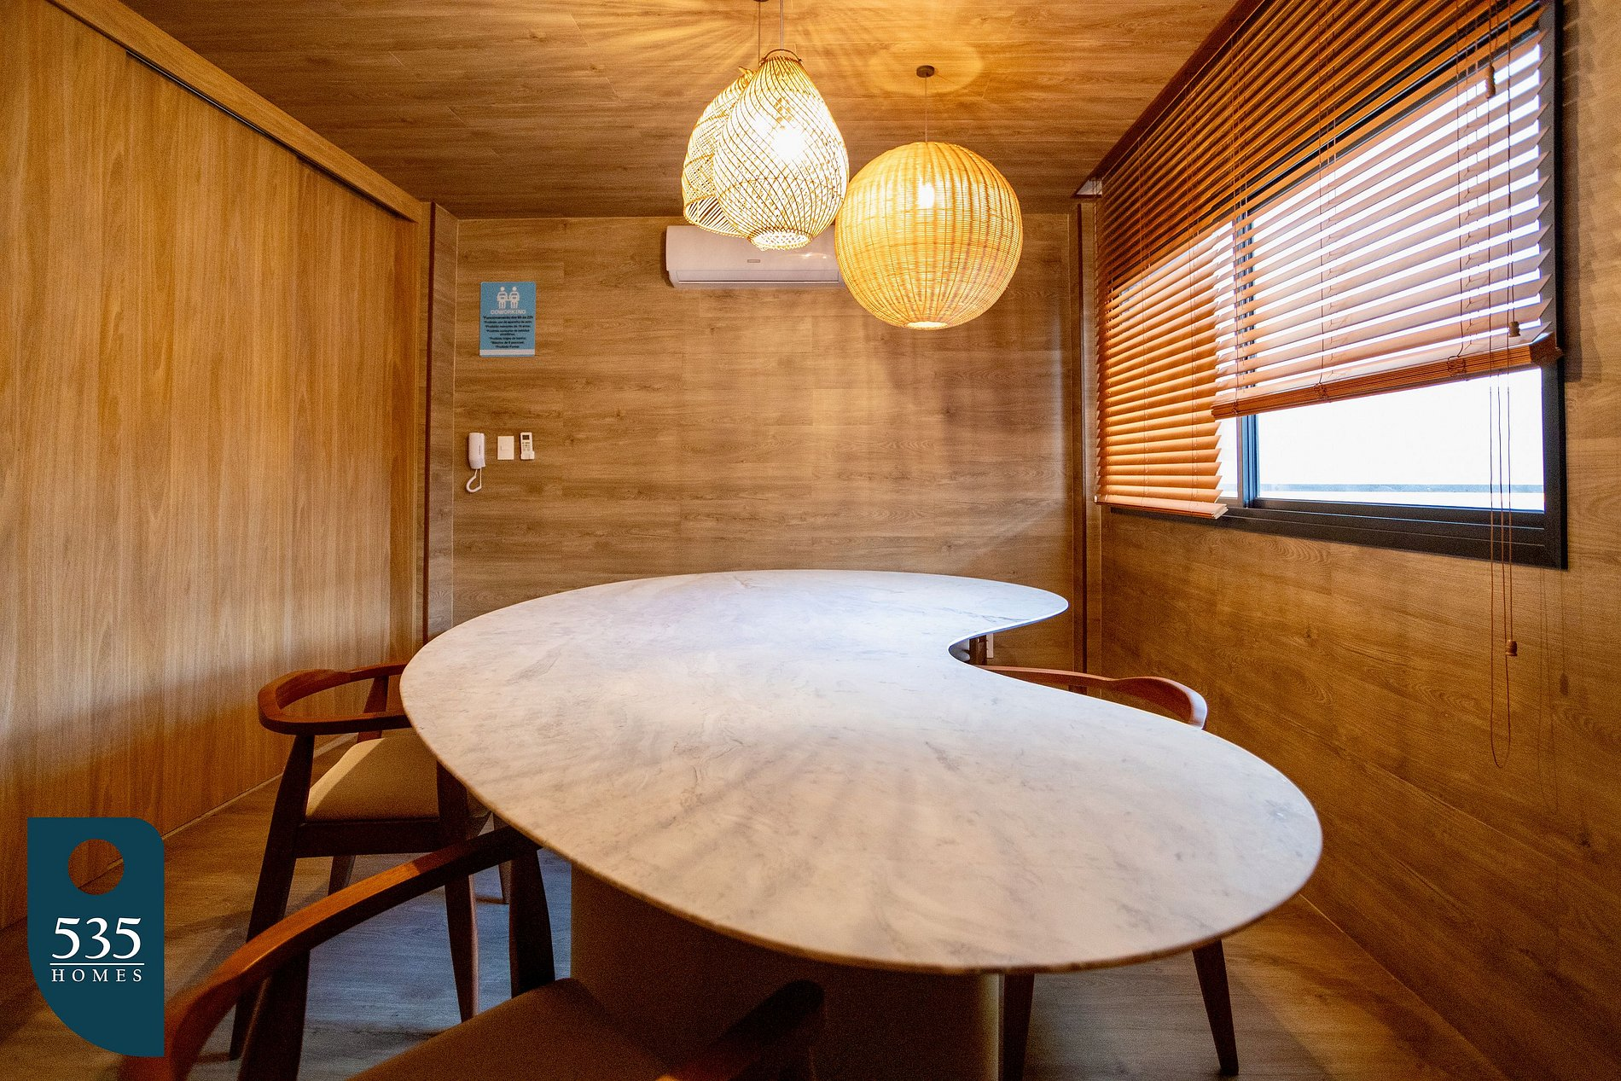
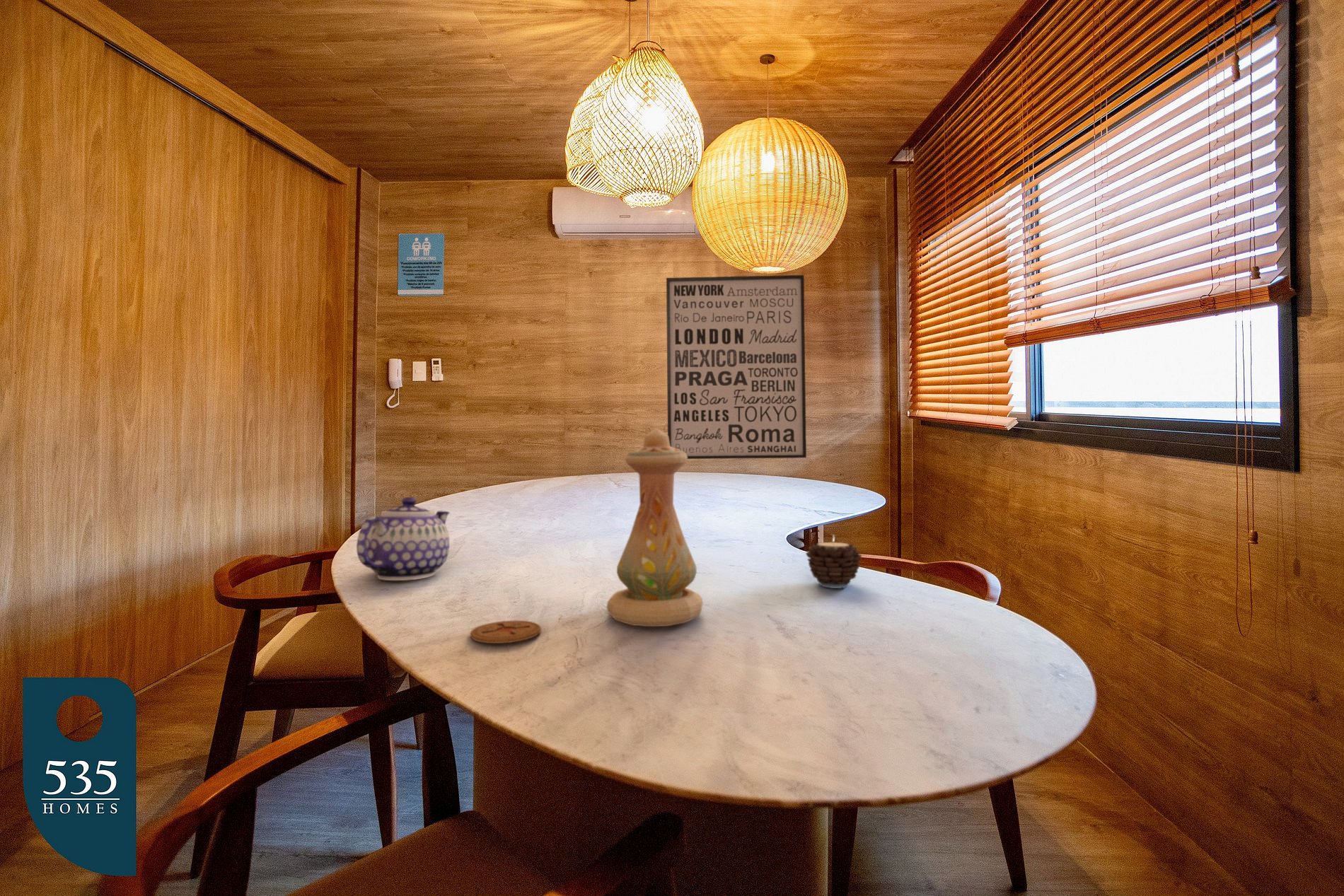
+ coaster (506, 631)
+ teapot (407, 536)
+ wall art (735, 367)
+ candle (833, 560)
+ vase (654, 521)
